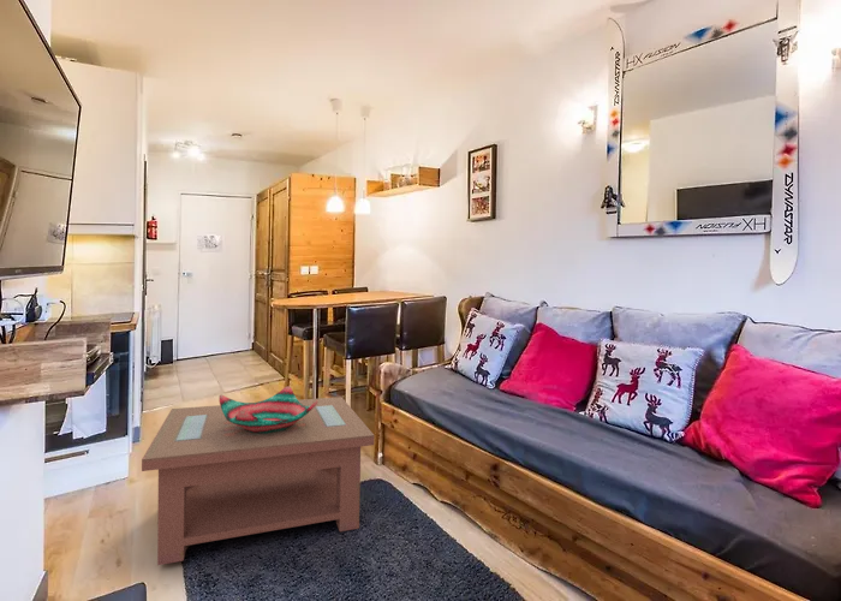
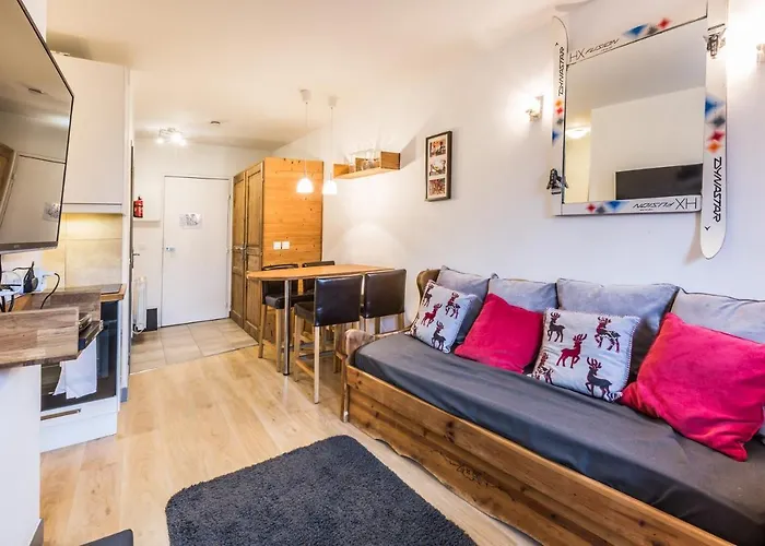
- decorative bowl (267, 411)
- coffee table (264, 465)
